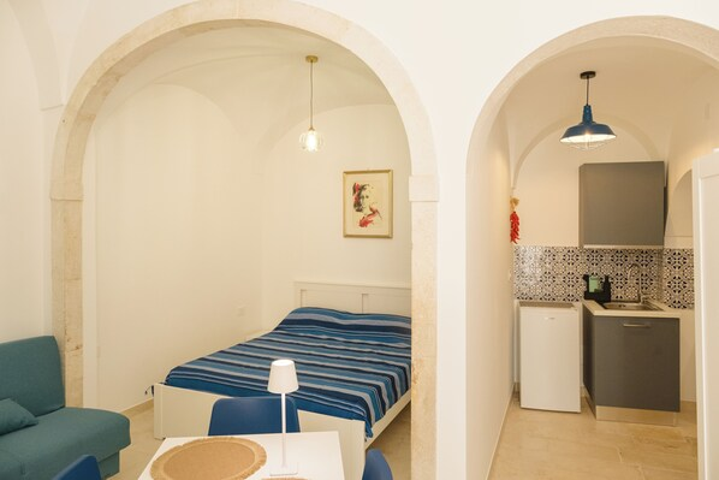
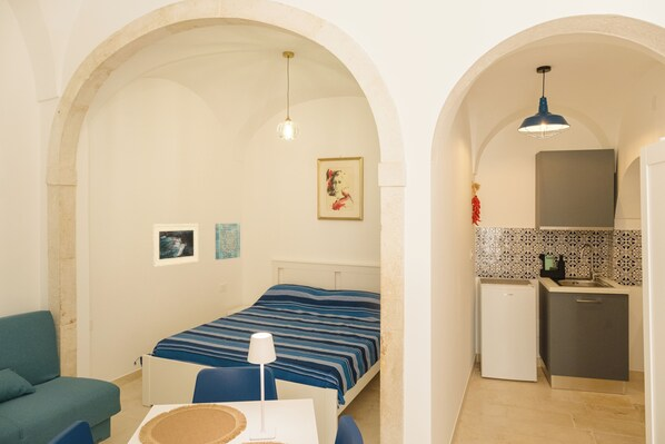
+ wall art (228, 240)
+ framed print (176, 244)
